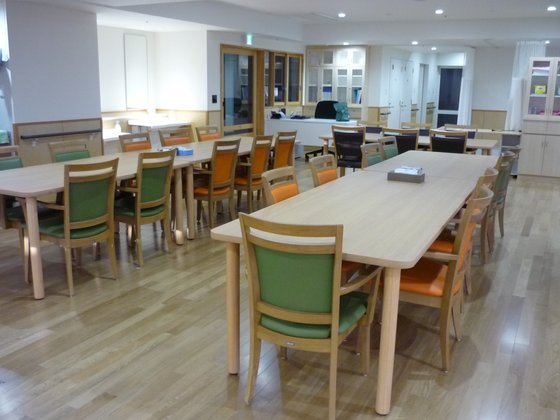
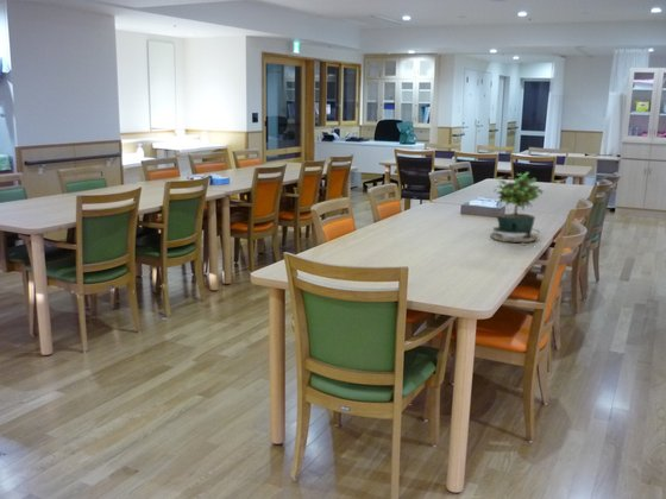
+ potted plant (520, 206)
